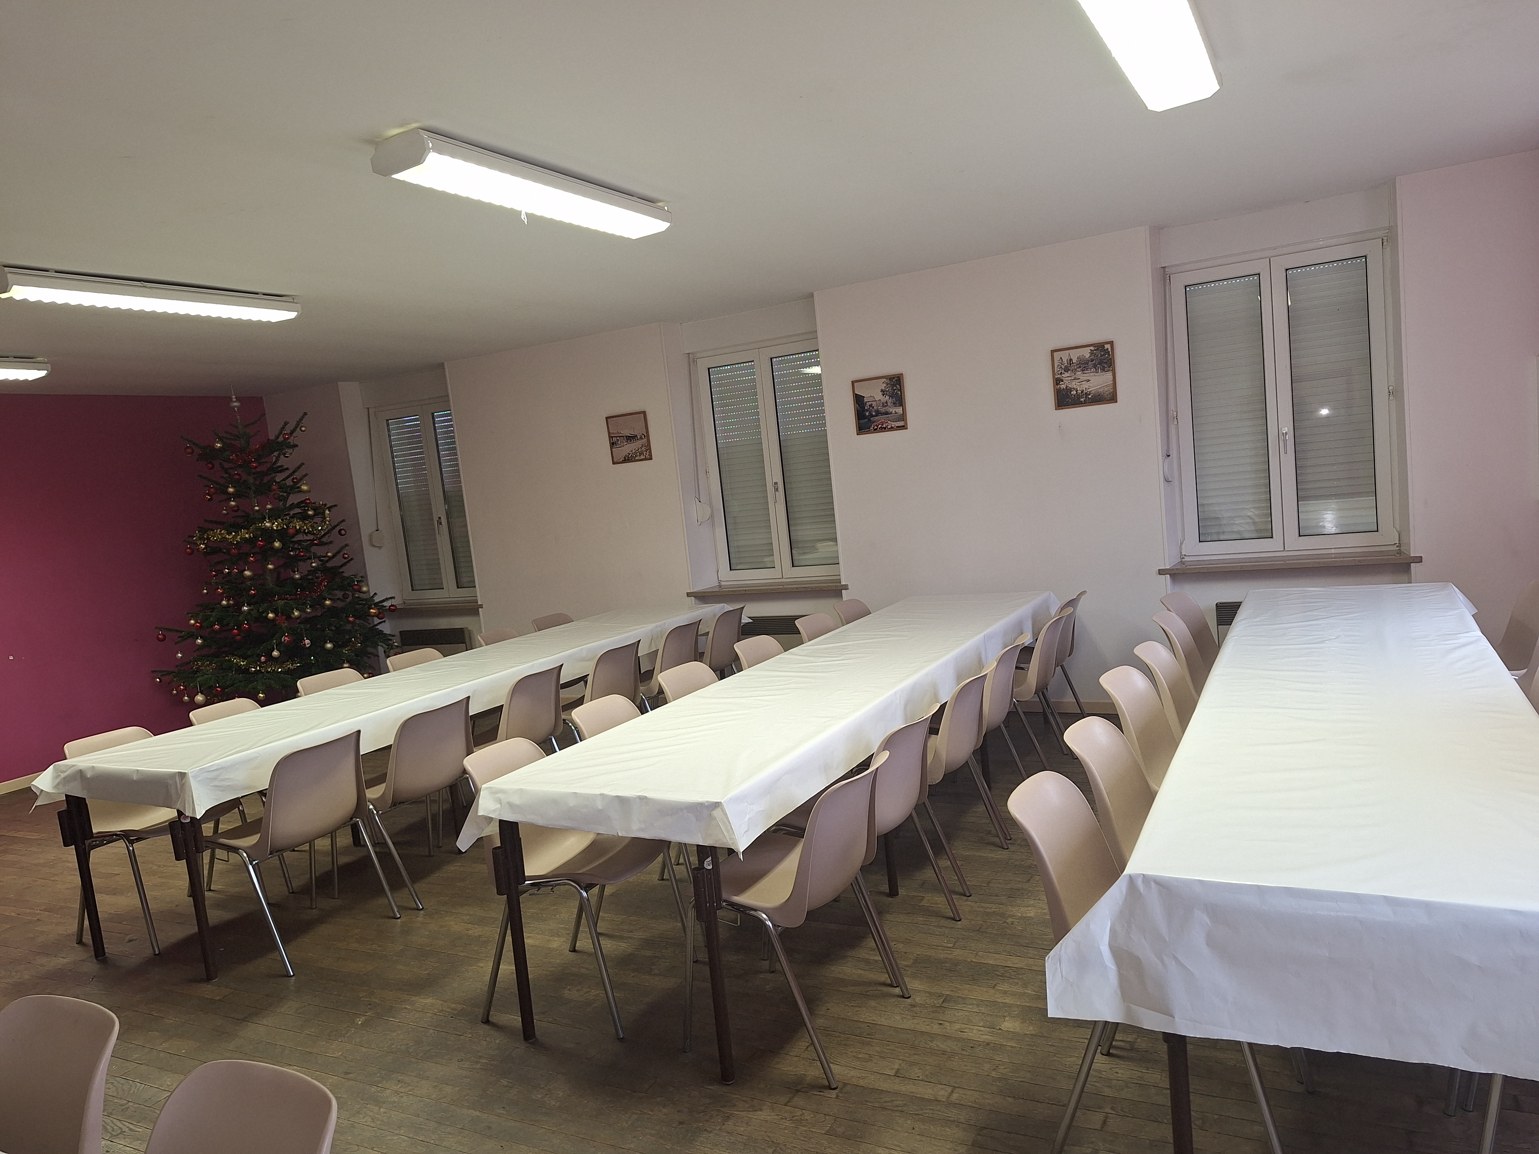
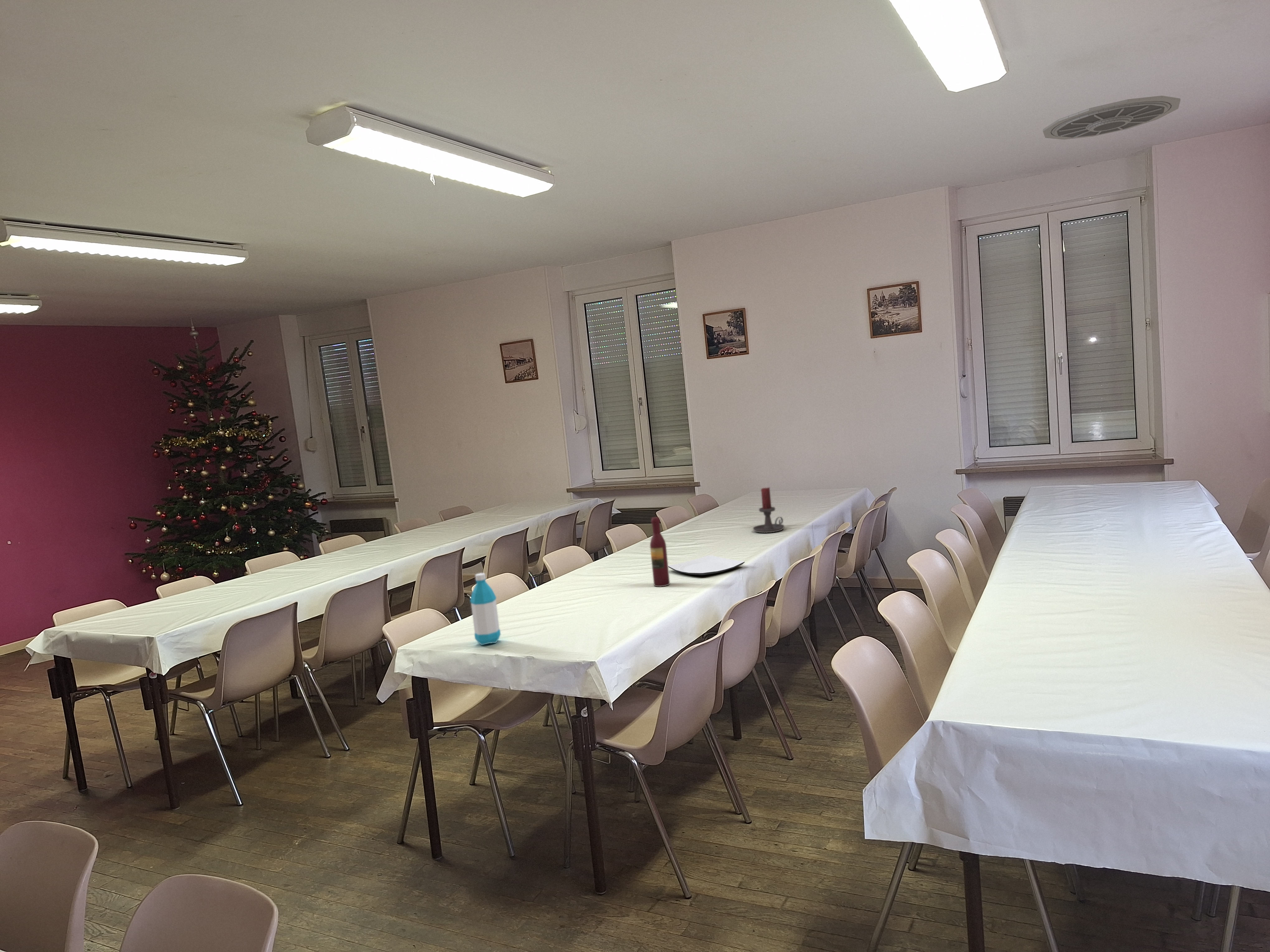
+ wine bottle (658, 551)
+ candle holder (769, 508)
+ plate (706, 566)
+ water bottle (484, 608)
+ ceiling vent (1109, 122)
